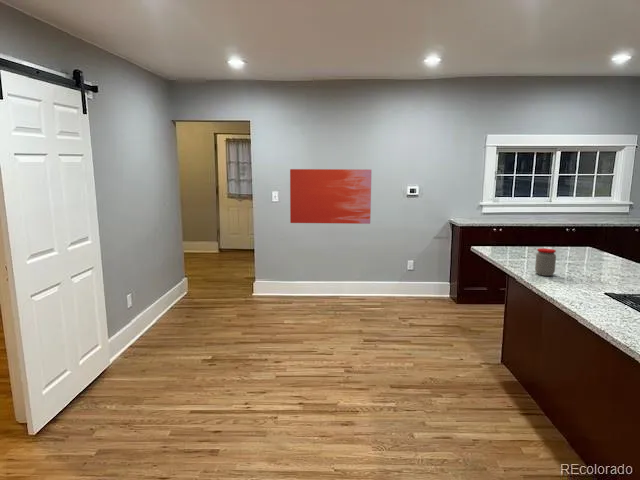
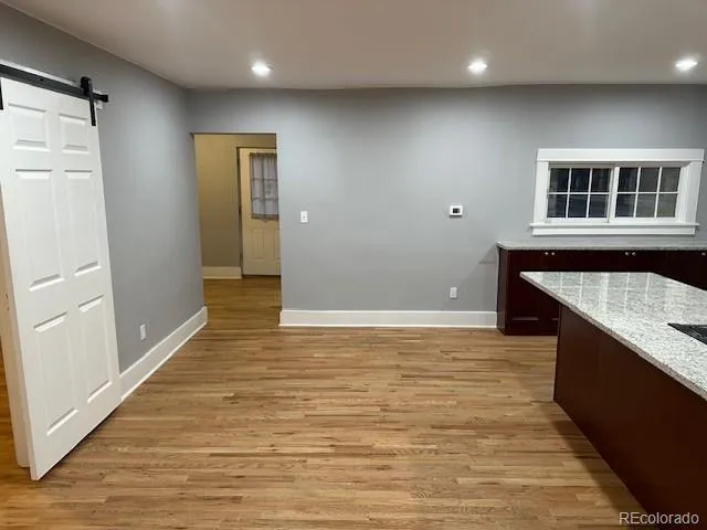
- wall art (330, 196)
- jar (545, 261)
